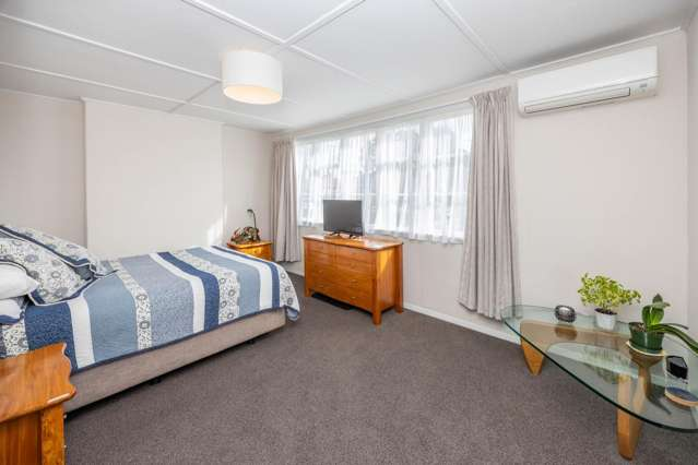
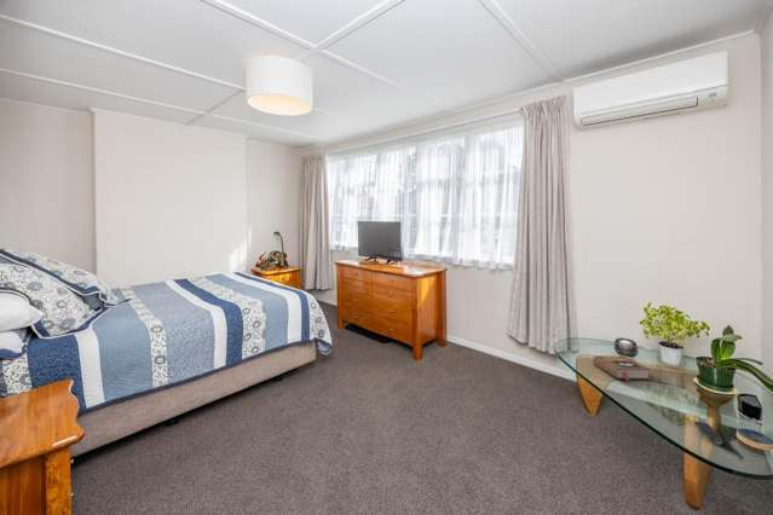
+ remote control (709, 432)
+ book (621, 366)
